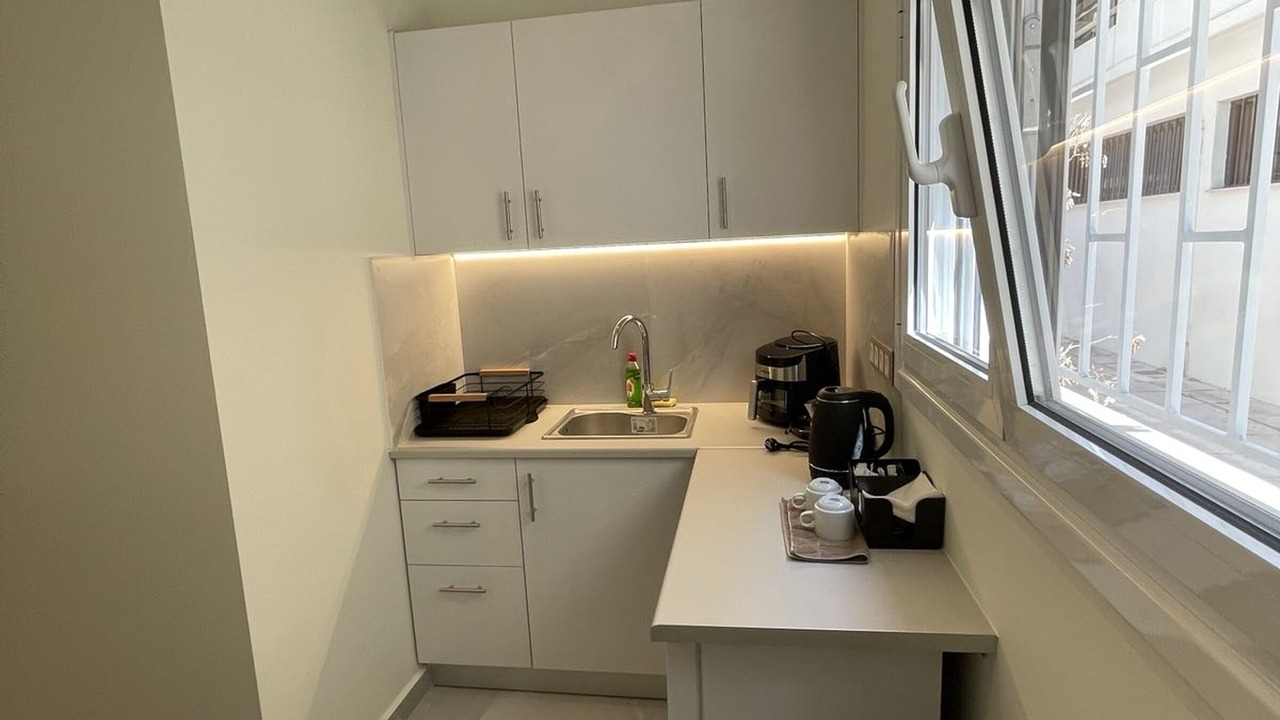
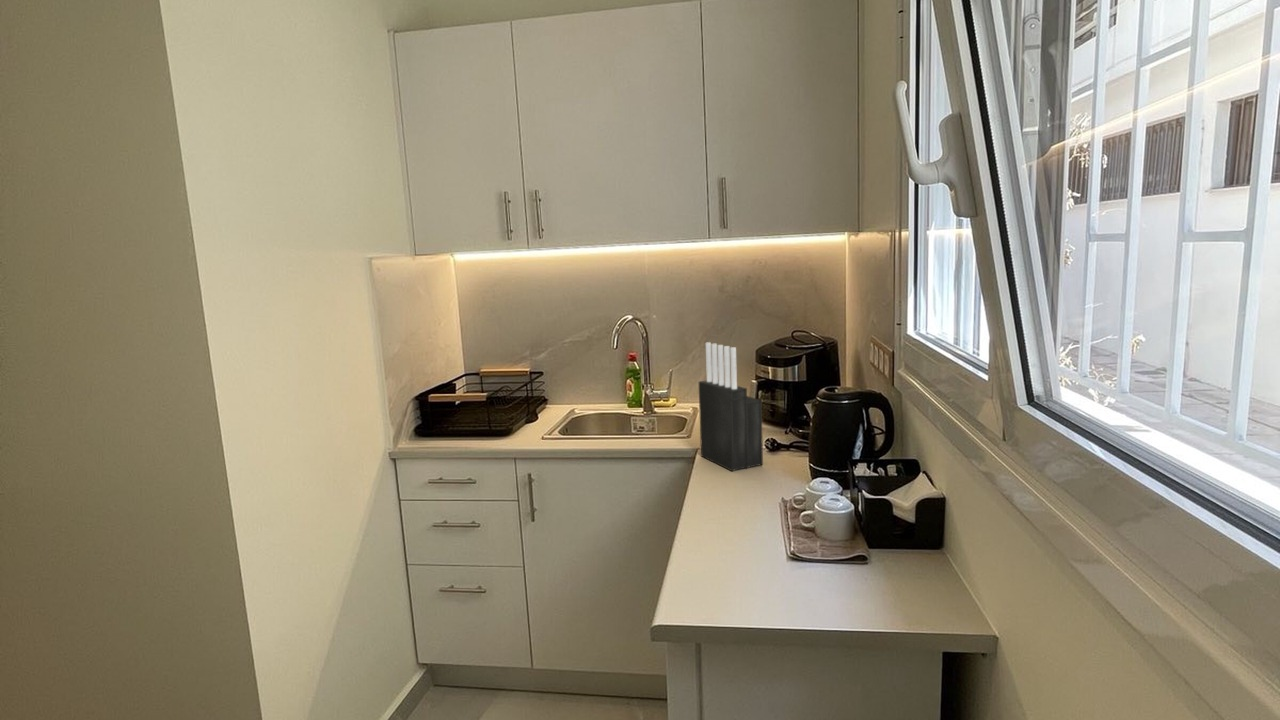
+ knife block (732, 402)
